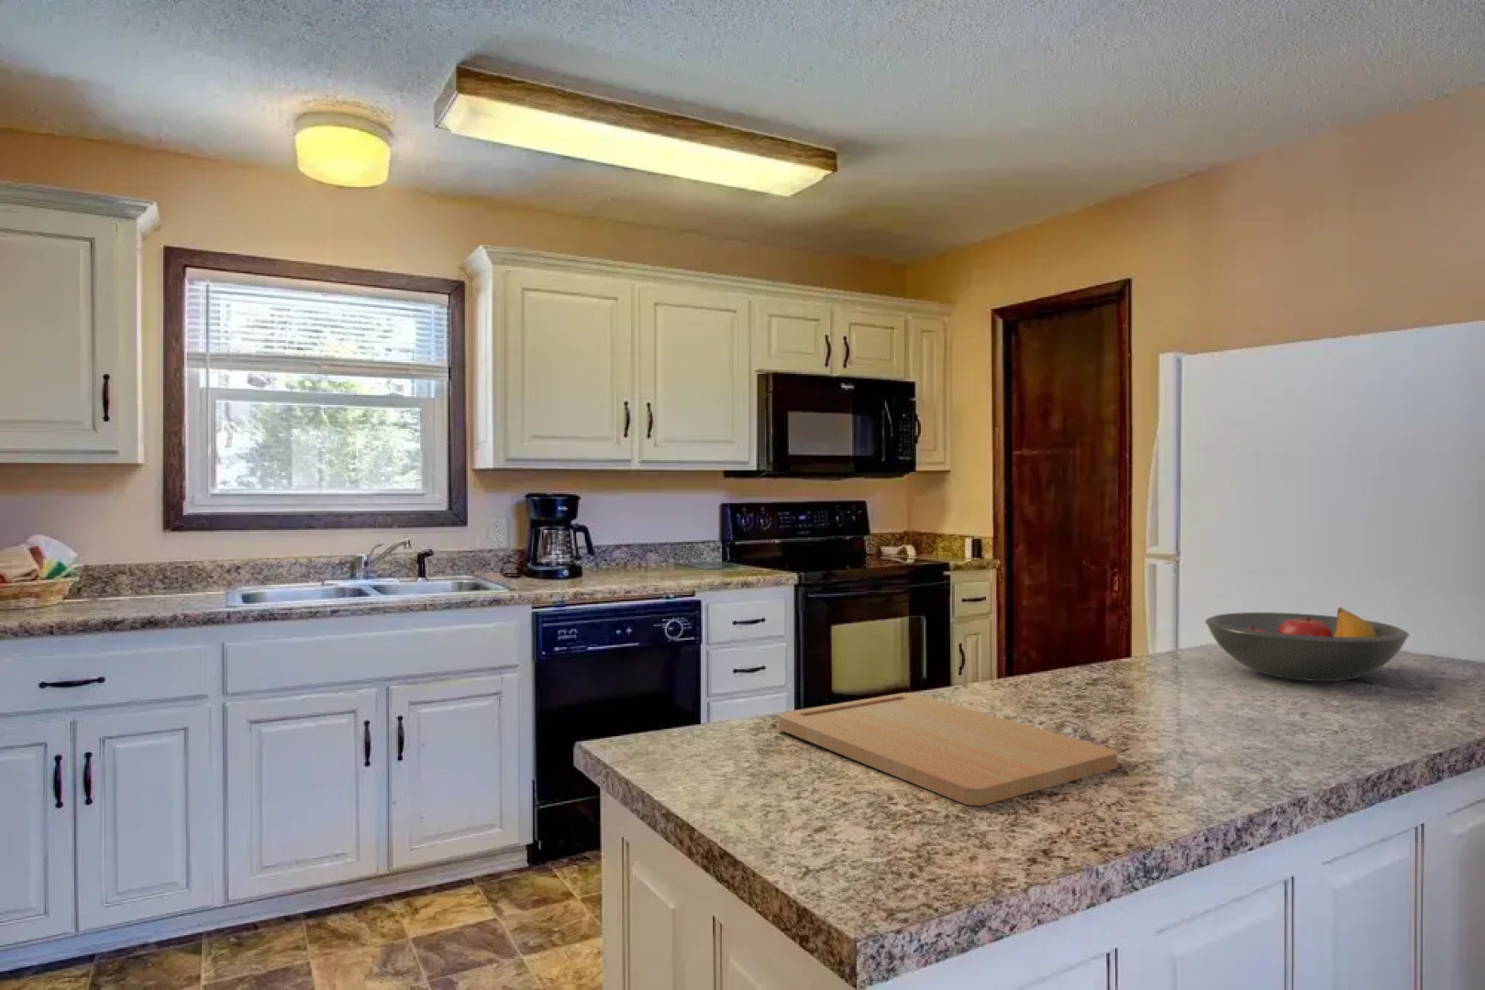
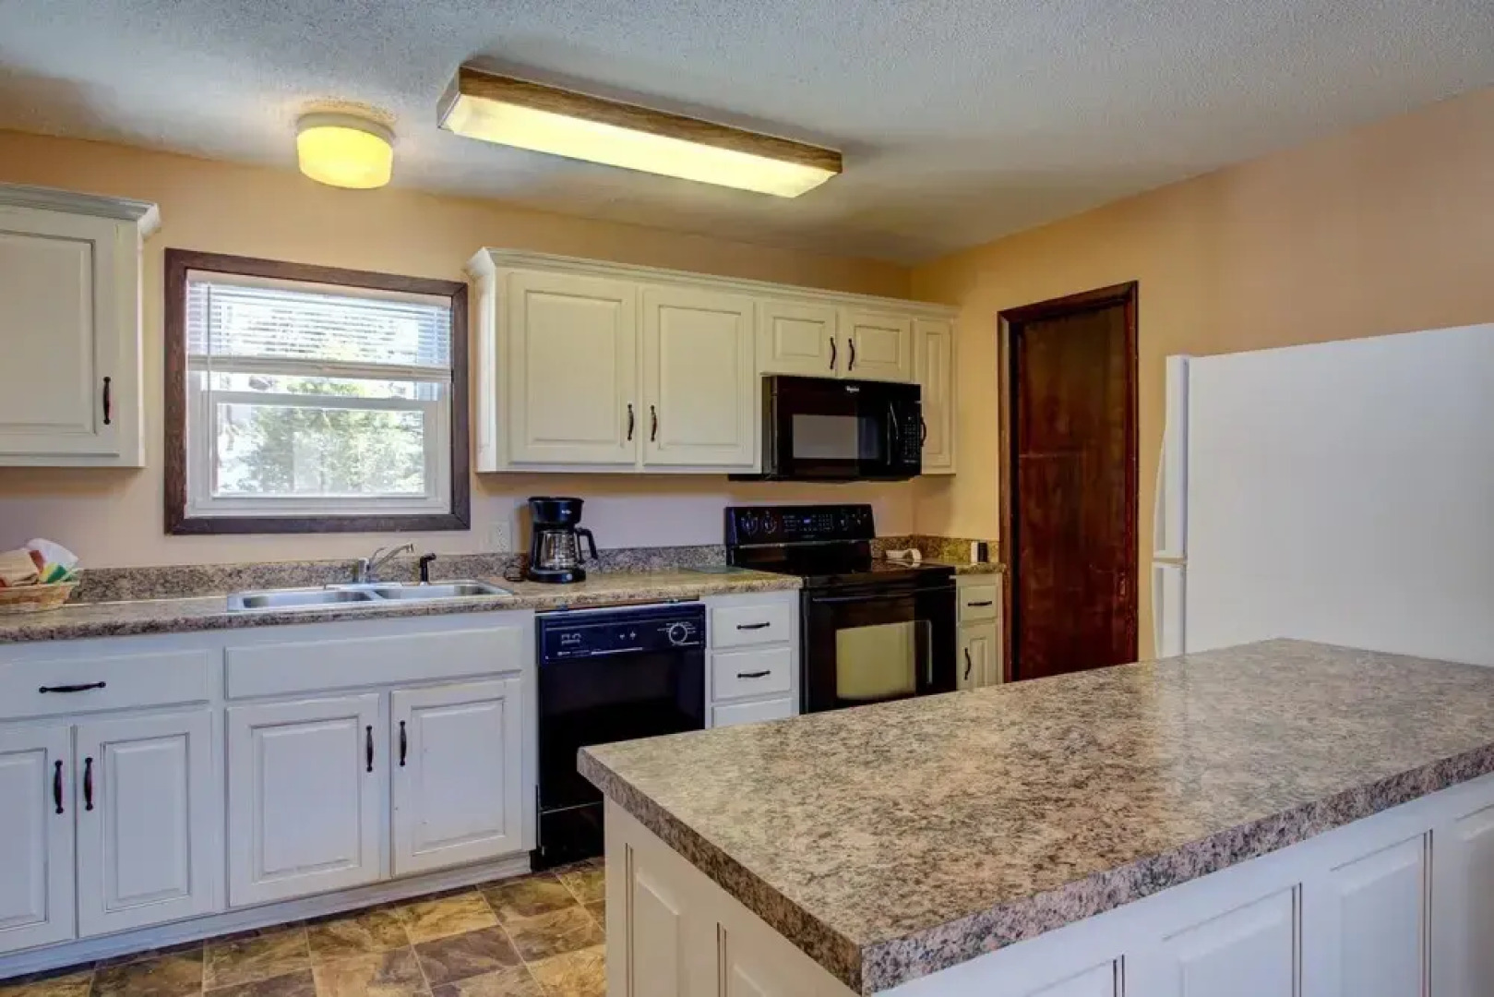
- fruit bowl (1301, 643)
- cutting board (934, 738)
